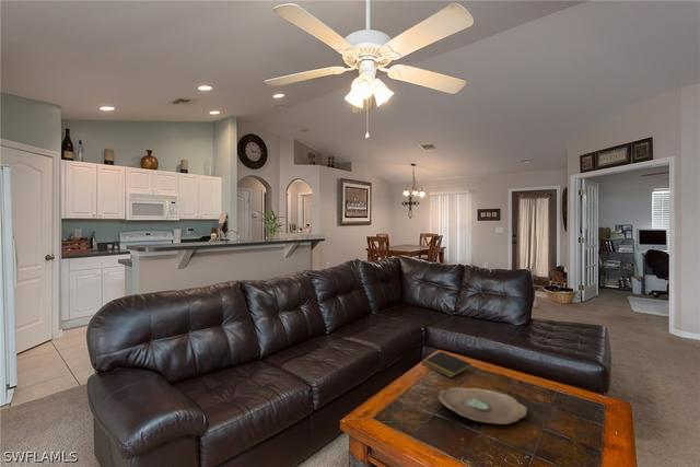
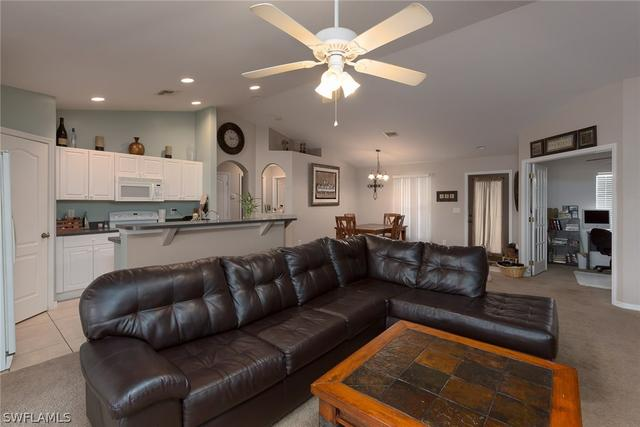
- decorative bowl (479, 400)
- notepad (445, 363)
